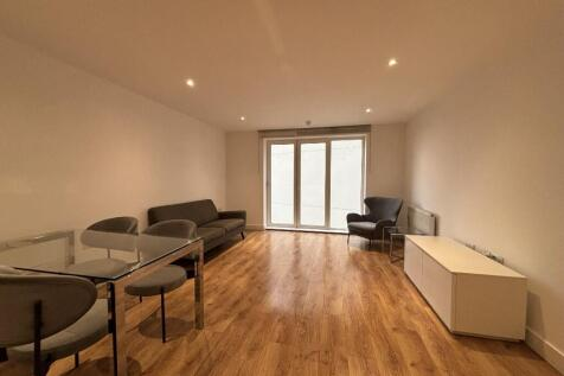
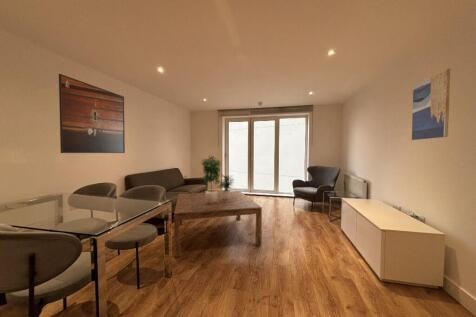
+ coffee table (214, 216)
+ potted plant (218, 177)
+ wall art (428, 108)
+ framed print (97, 120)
